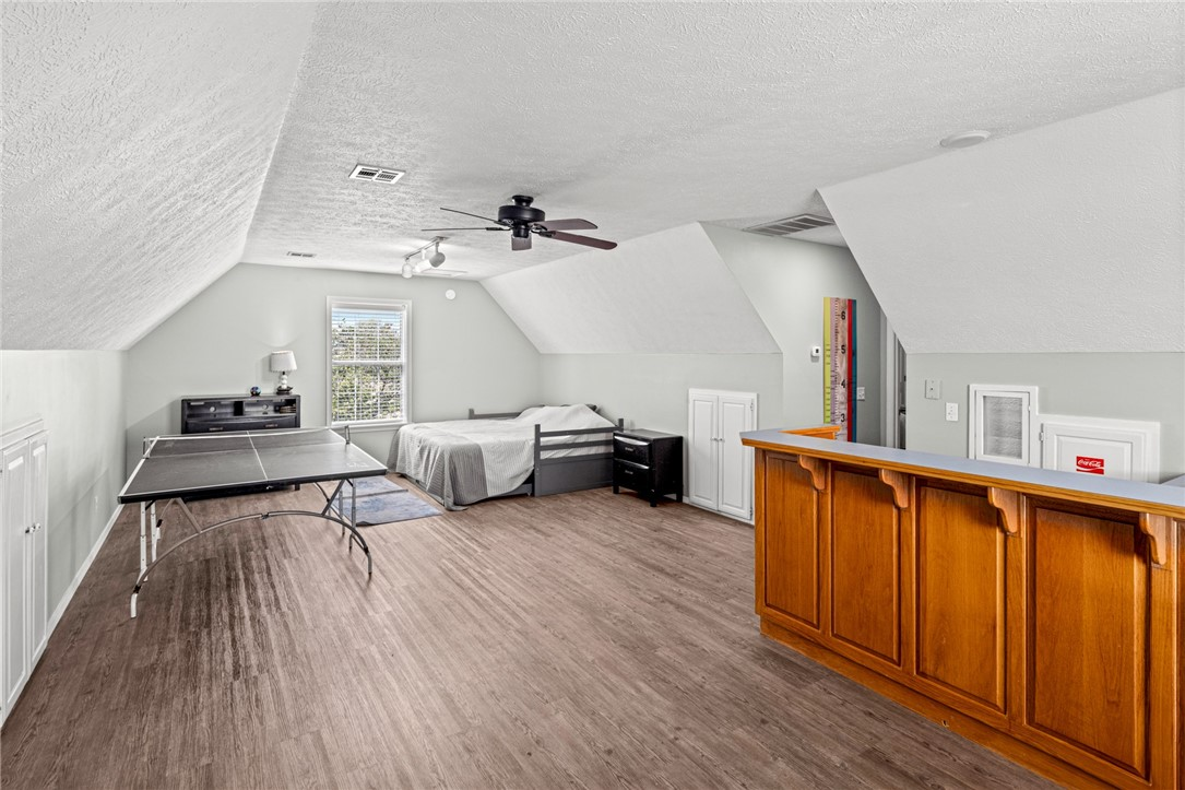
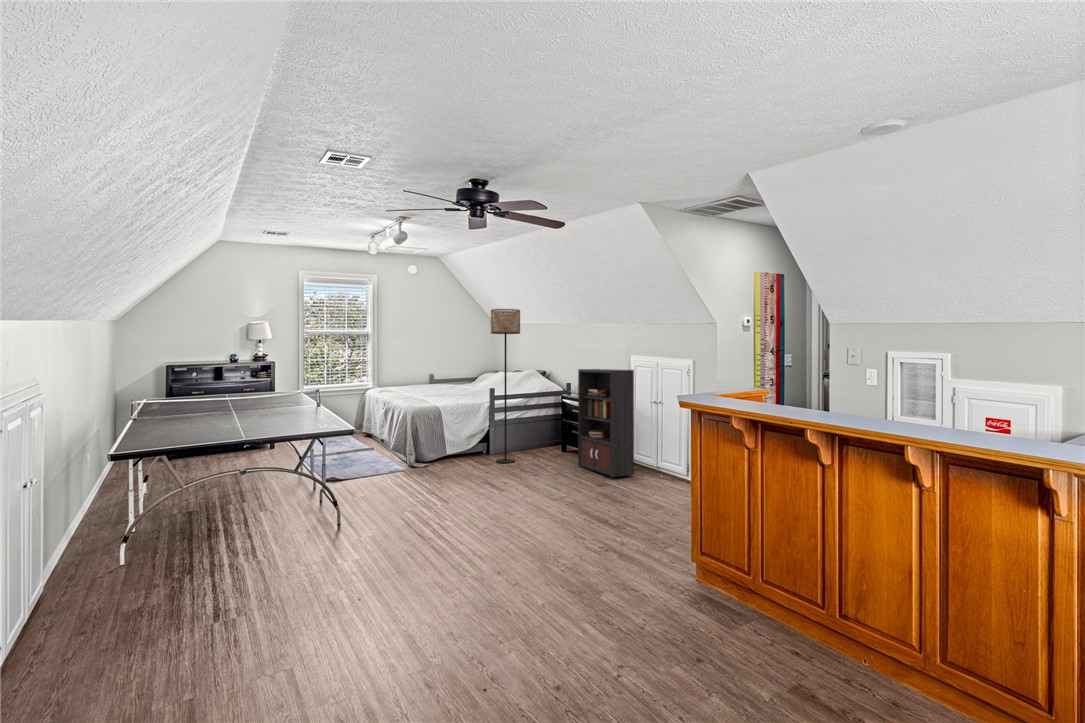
+ floor lamp (505, 385)
+ bookcase (618, 421)
